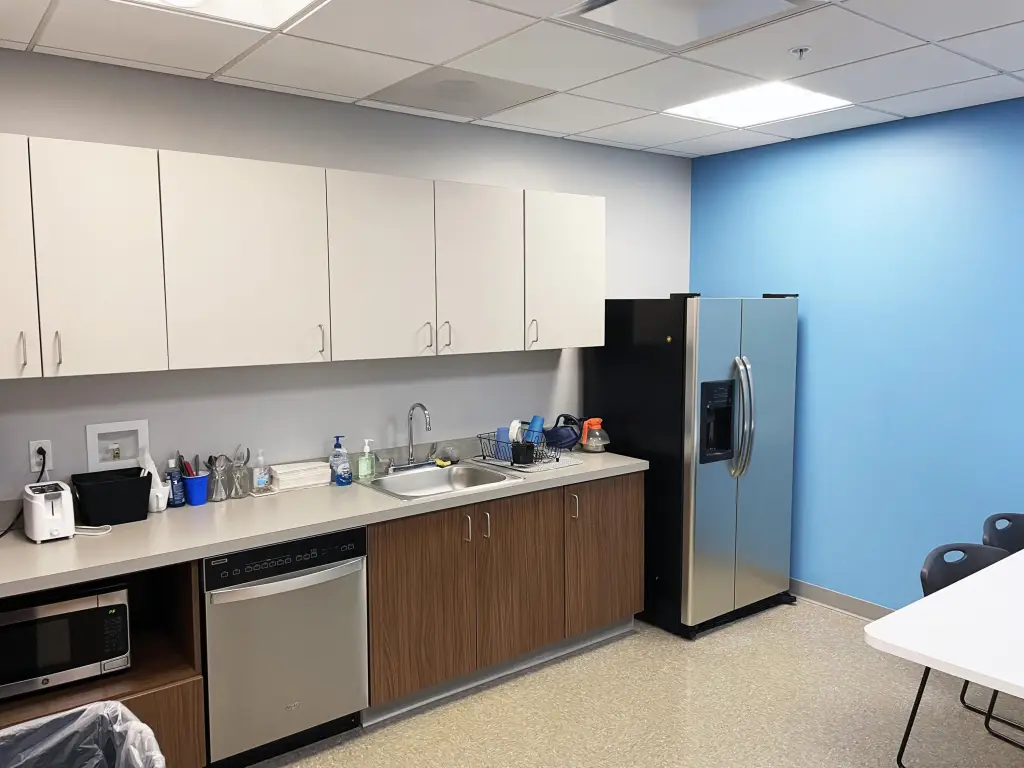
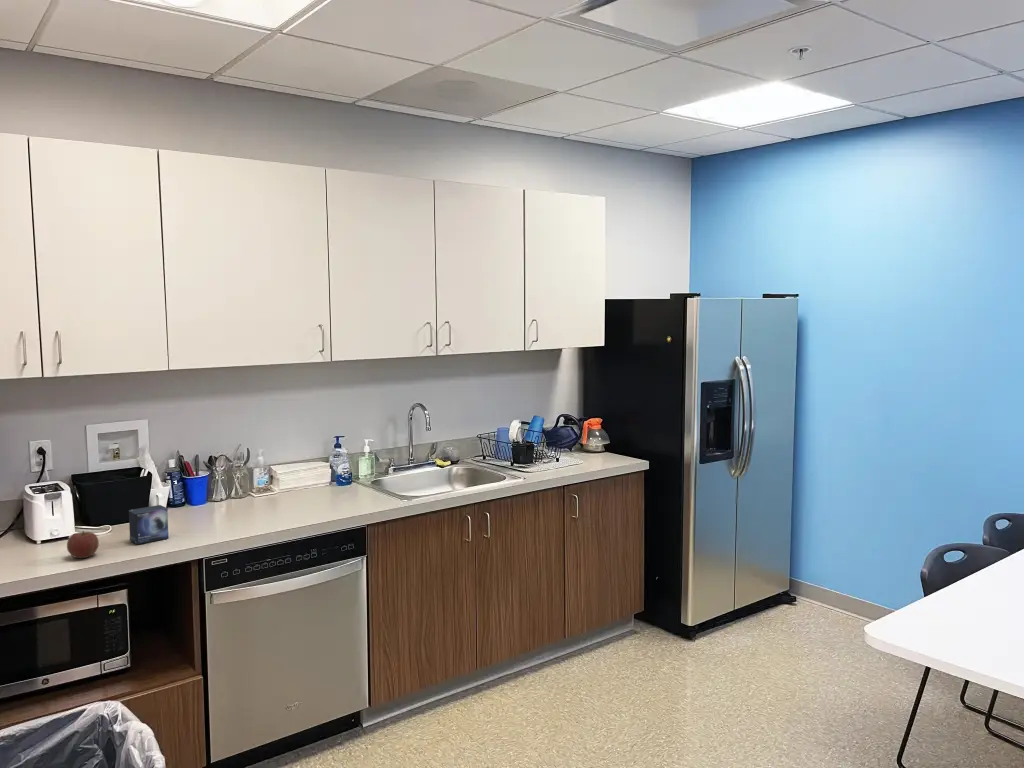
+ small box (148, 524)
+ apple (82, 543)
